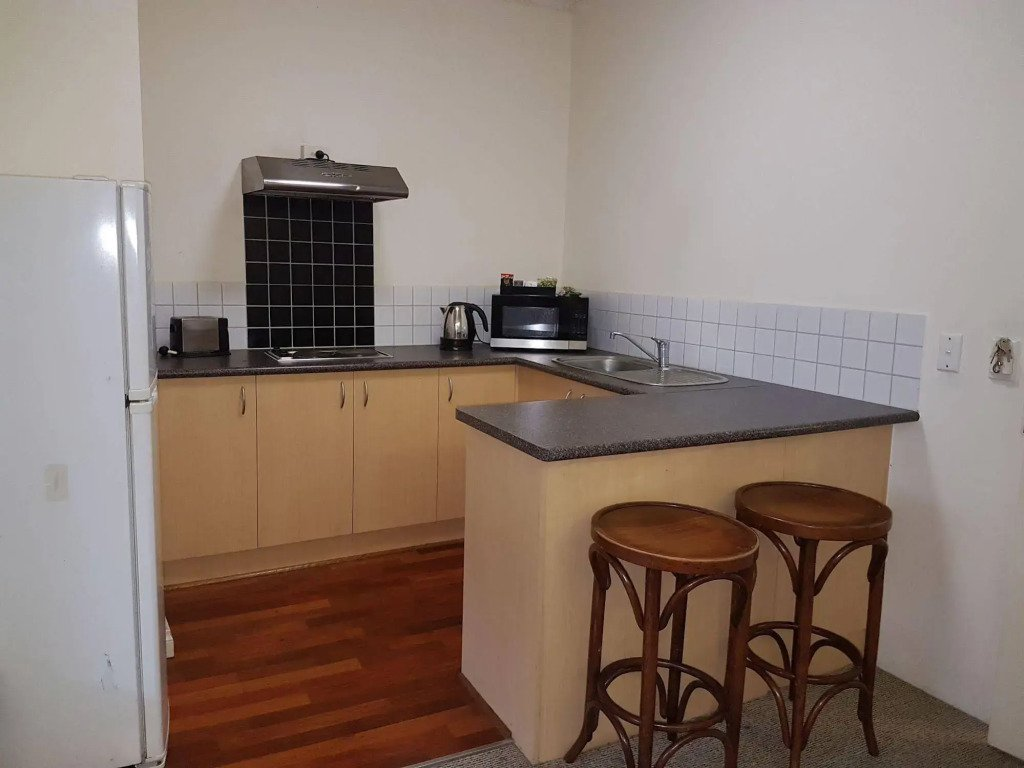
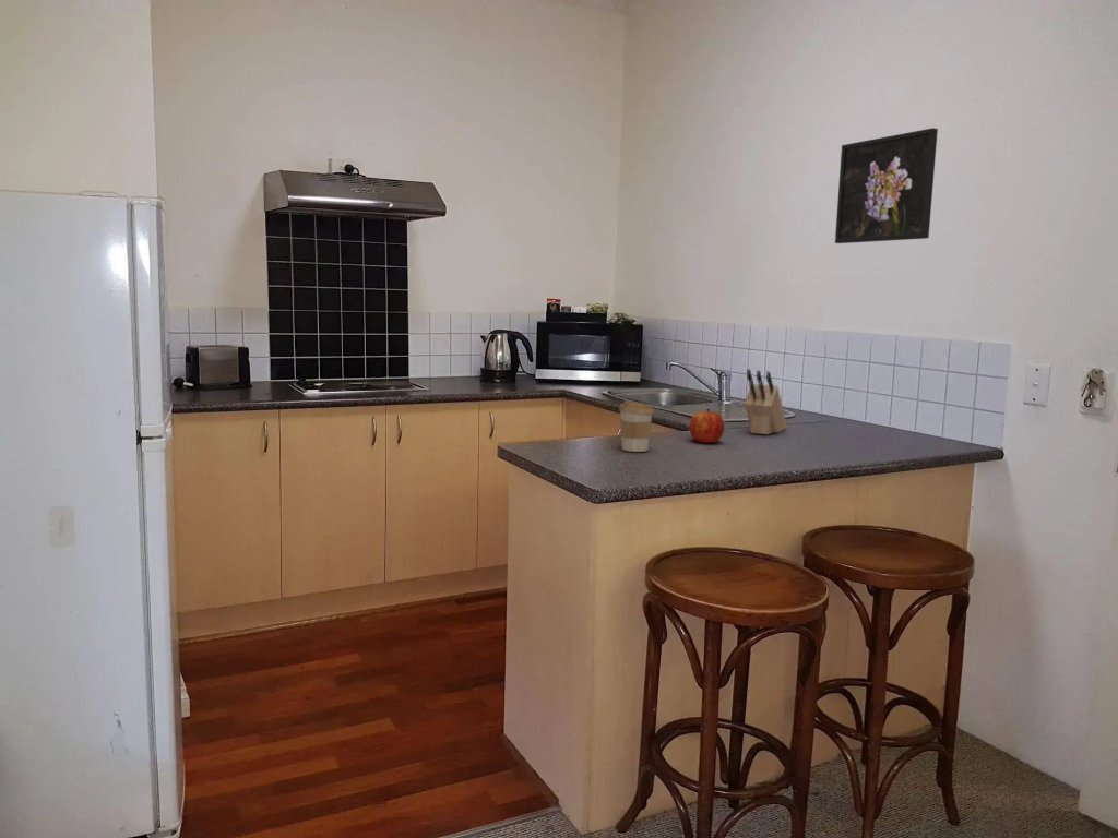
+ coffee cup (635, 426)
+ apple (706, 424)
+ knife block (765, 399)
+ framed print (882, 189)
